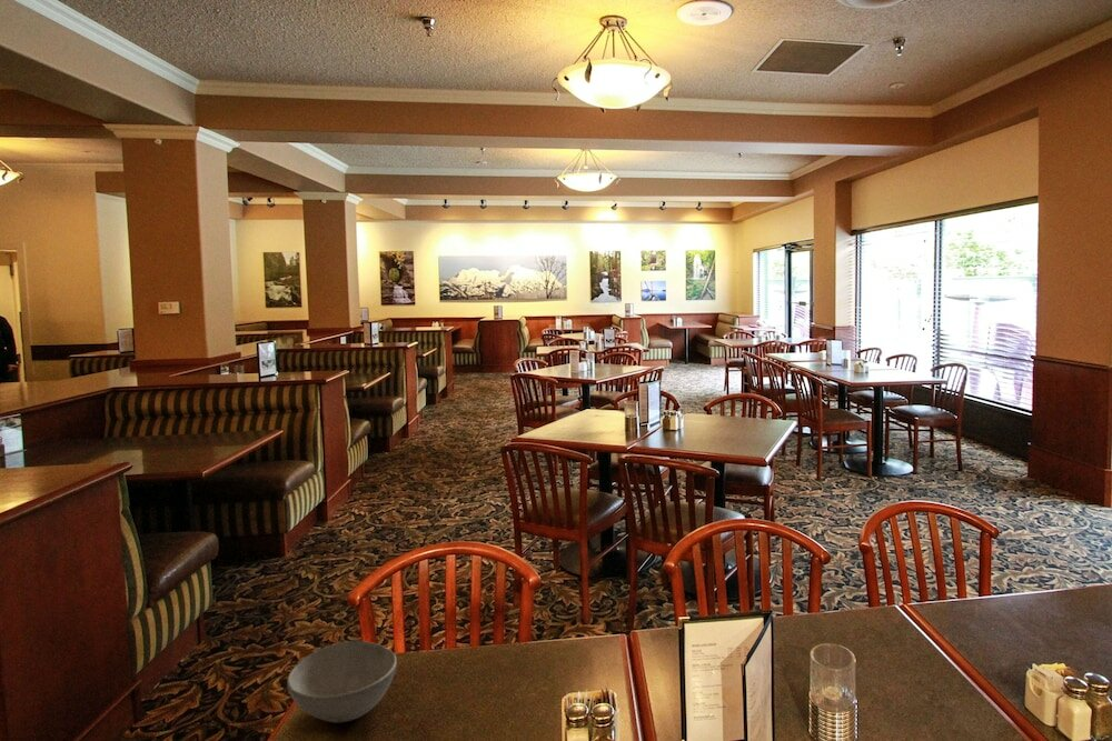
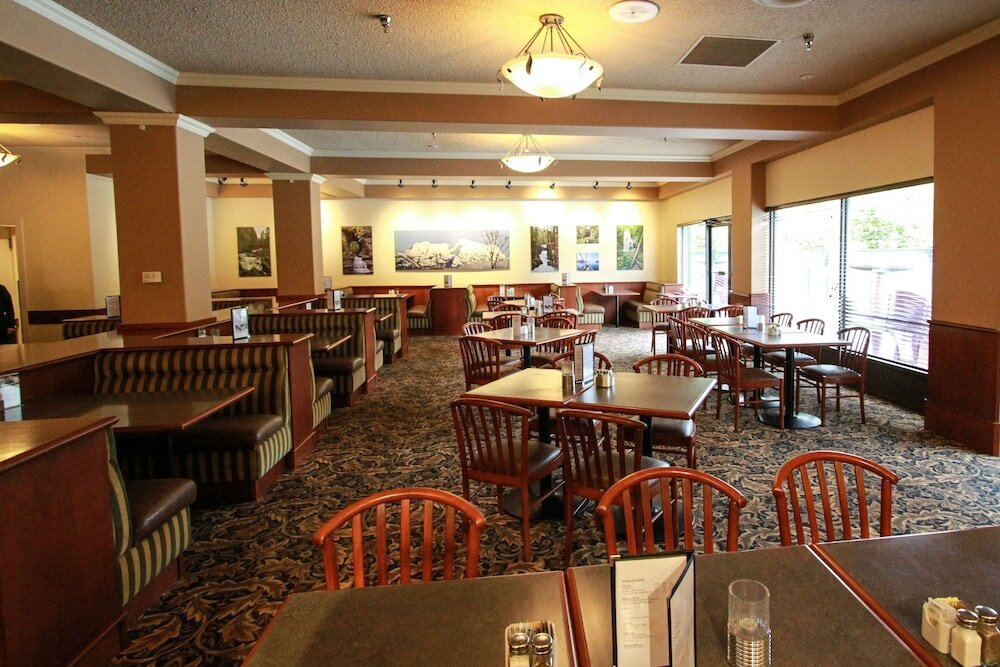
- soup bowl (344, 688)
